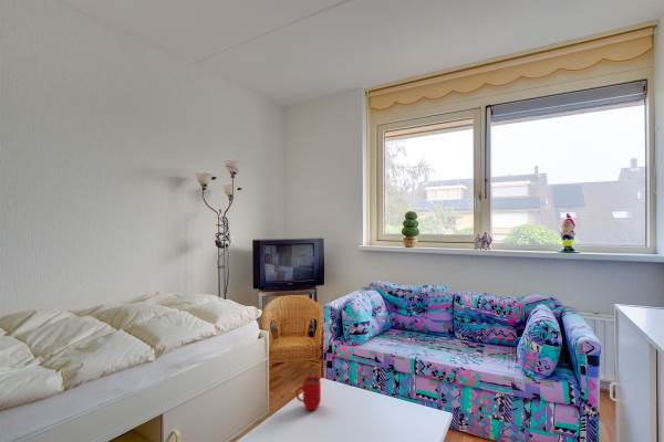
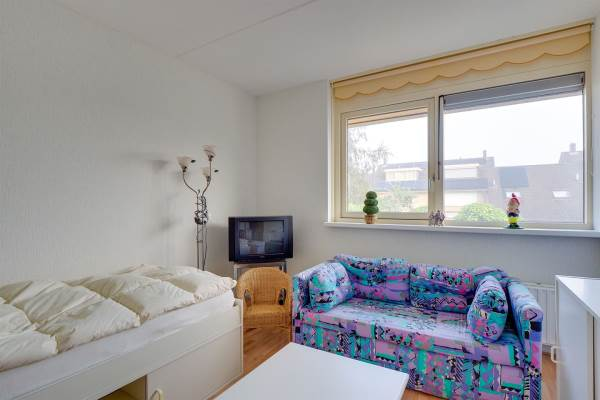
- mug (308, 393)
